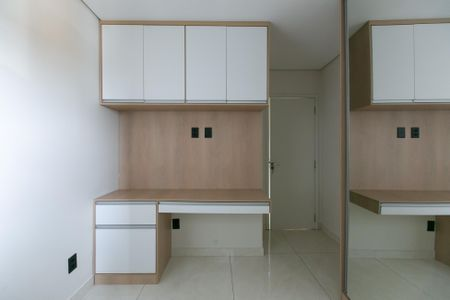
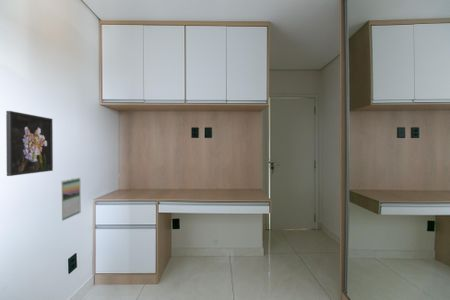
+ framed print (32, 144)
+ calendar (71, 197)
